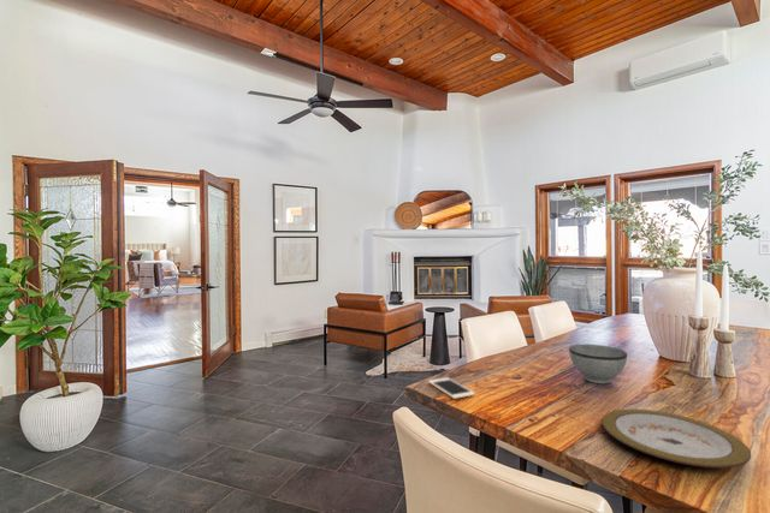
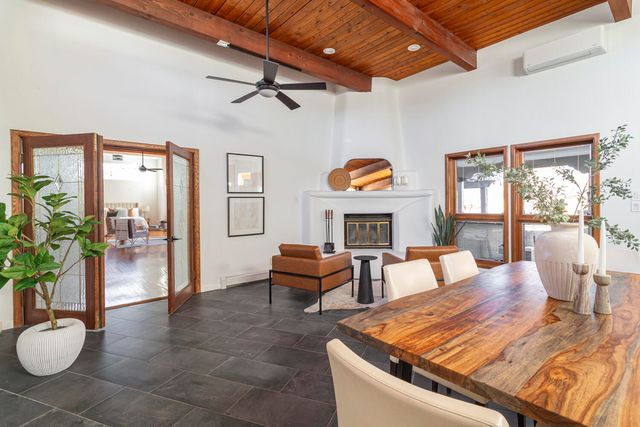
- plate (669, 437)
- bowl (597, 364)
- cell phone (450, 387)
